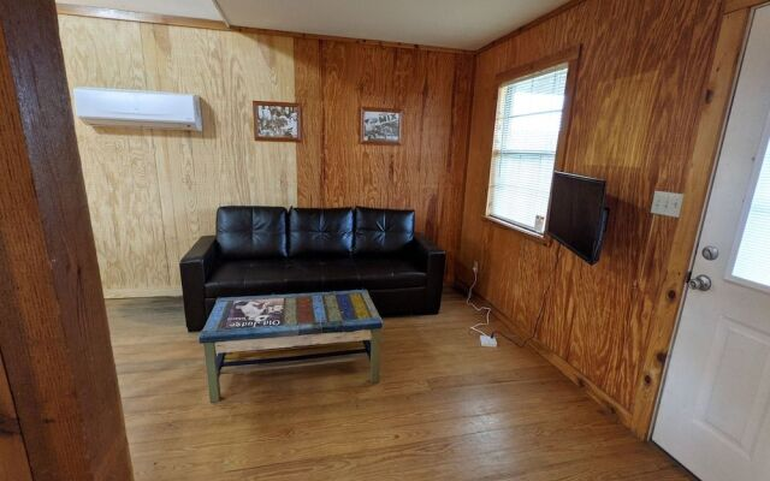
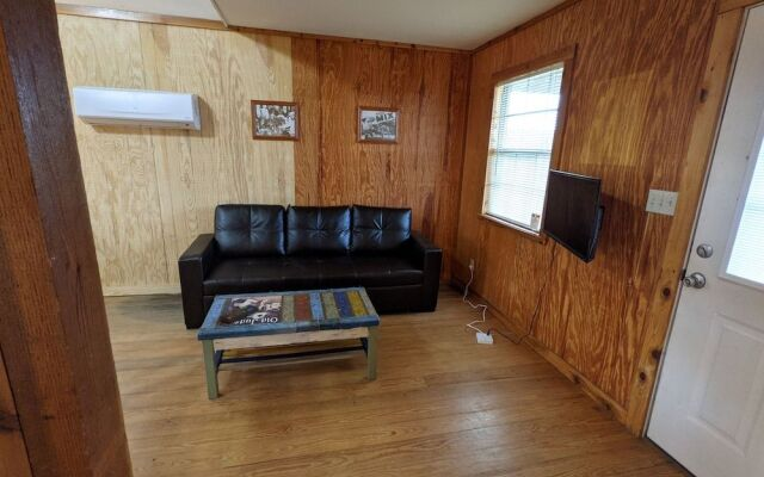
+ remote control (240, 312)
